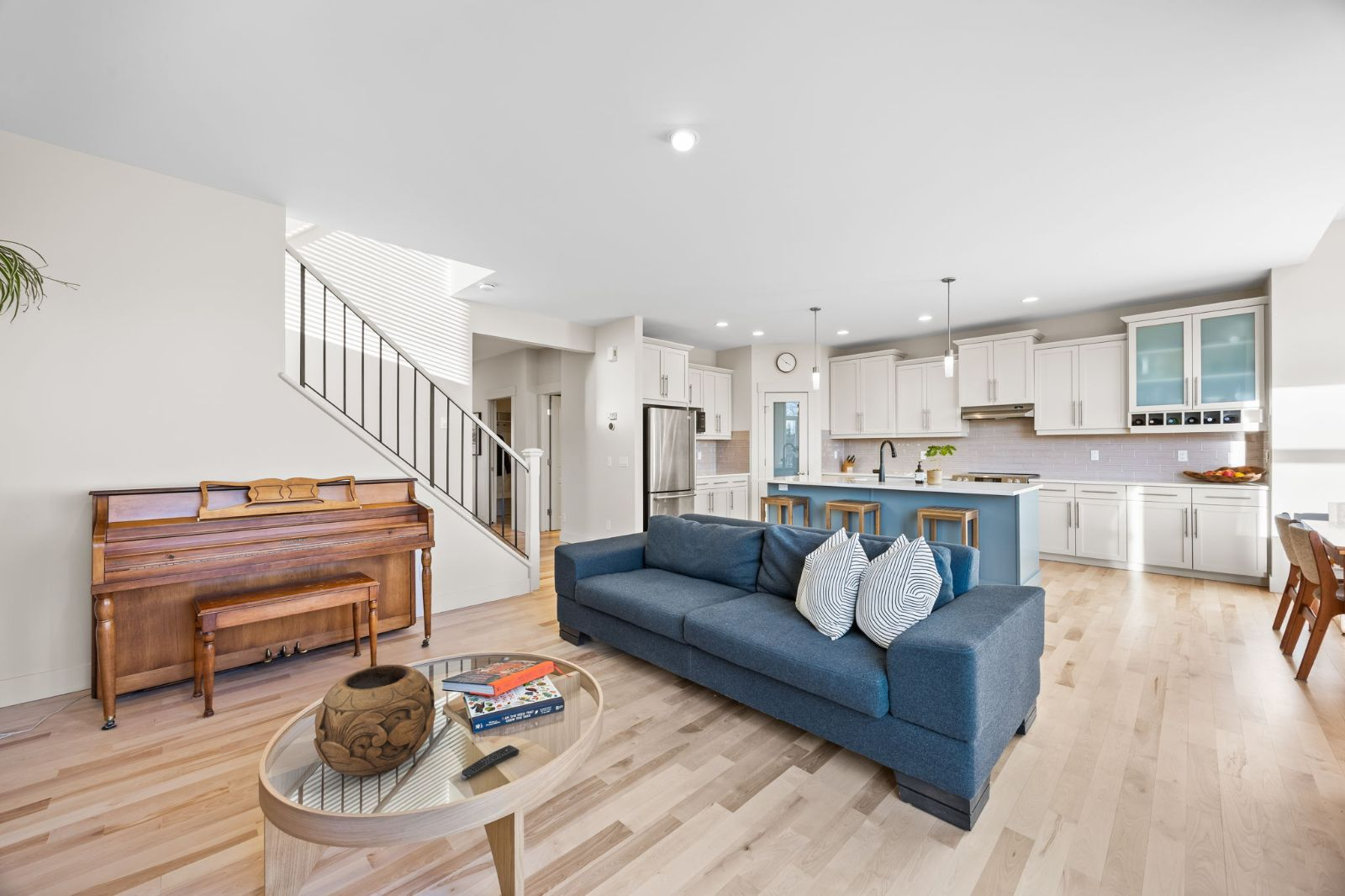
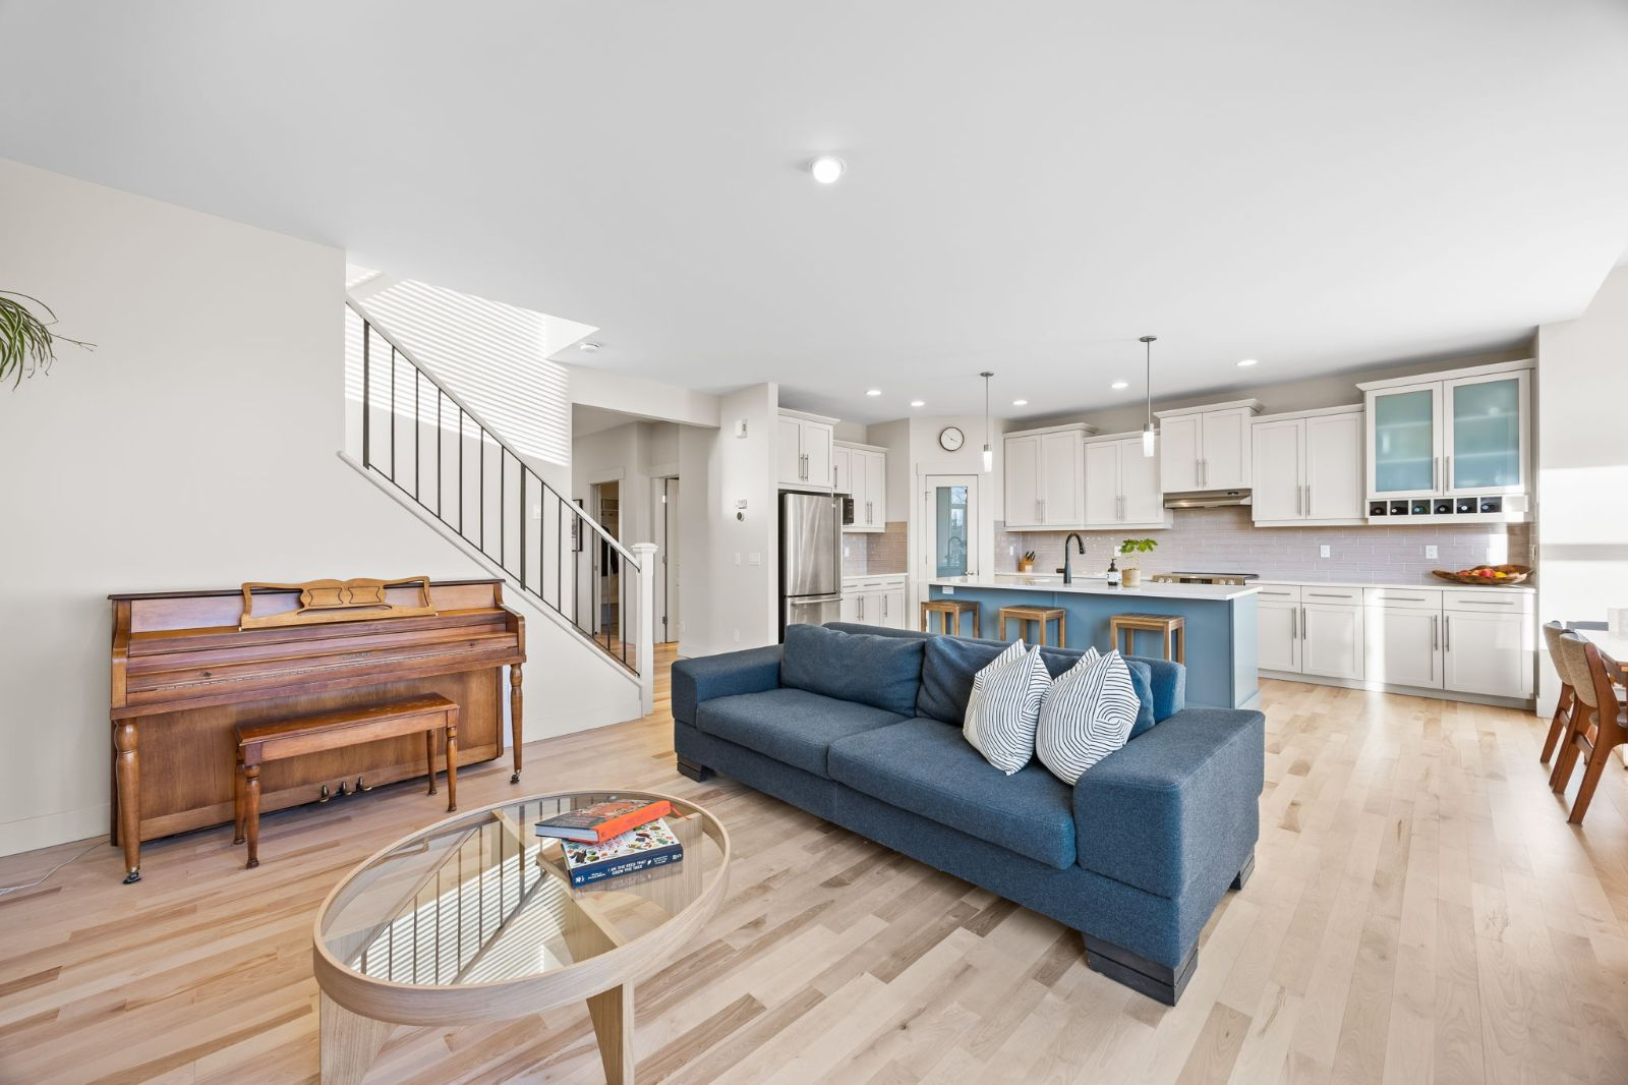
- remote control (489, 762)
- decorative bowl (377, 718)
